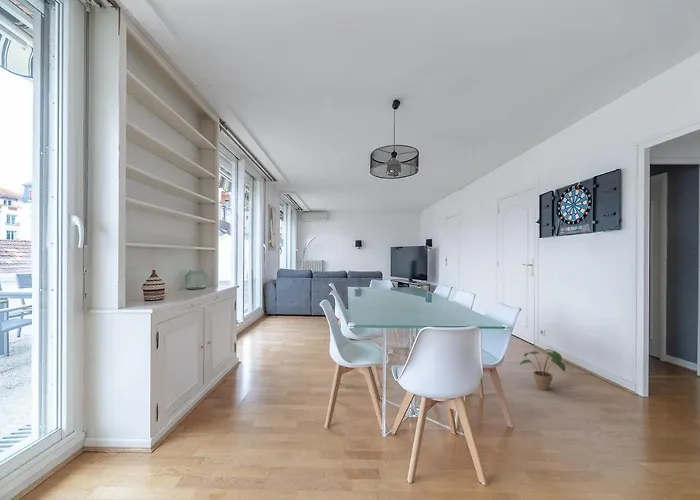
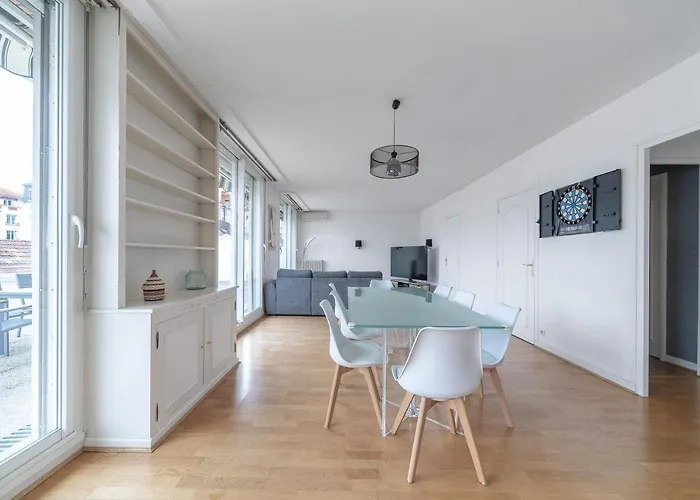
- potted plant (540, 368)
